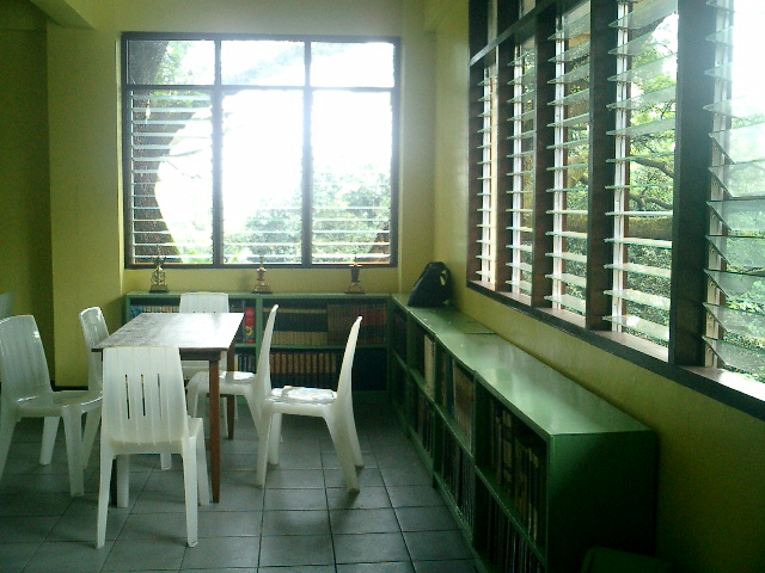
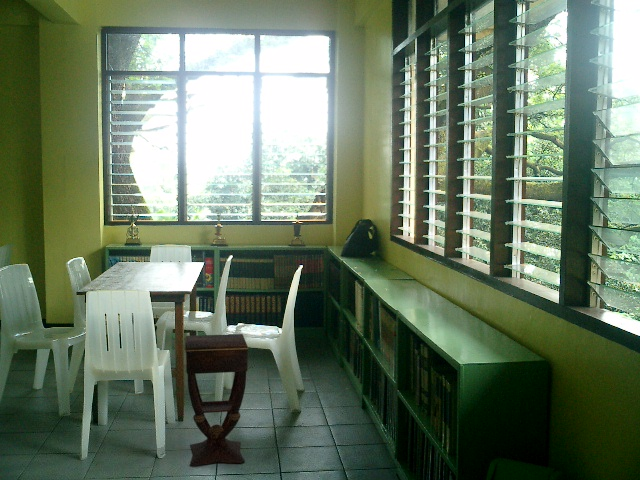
+ side table (216, 401)
